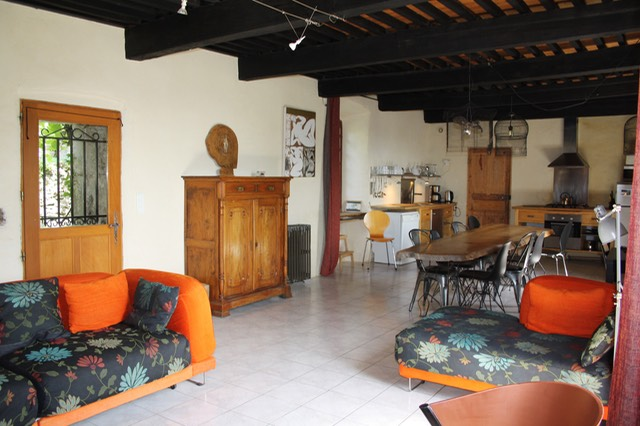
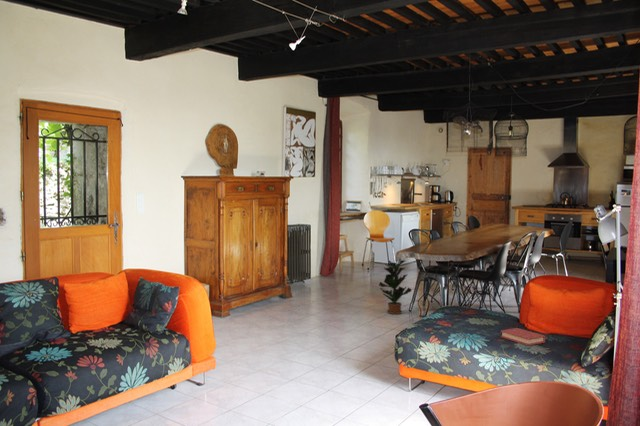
+ potted plant (392, 286)
+ book (522, 336)
